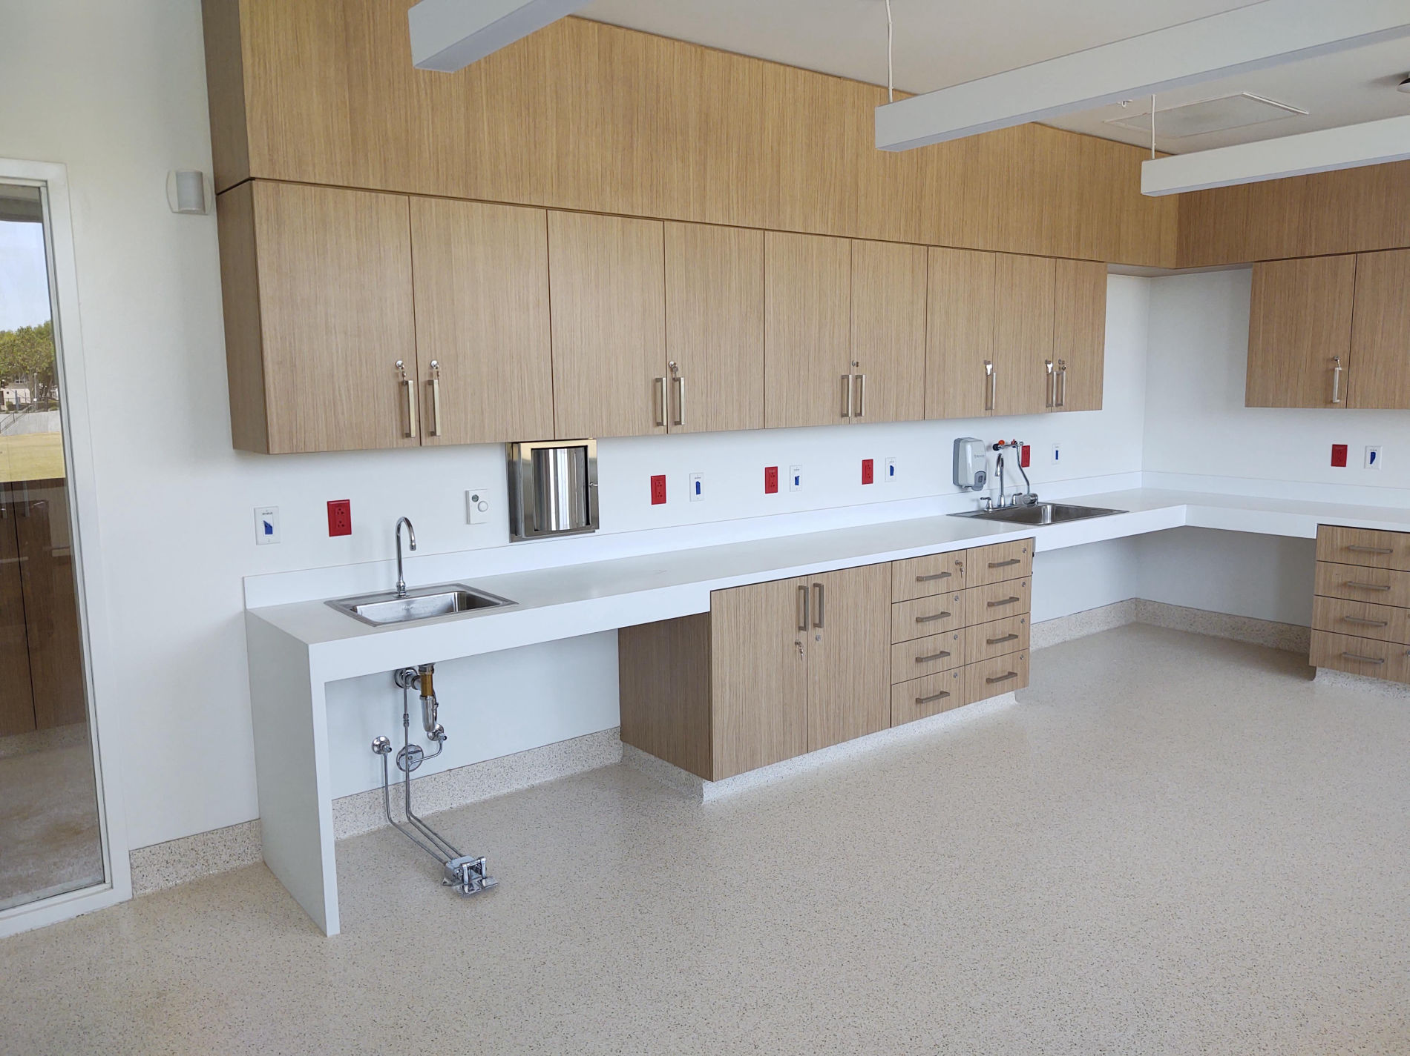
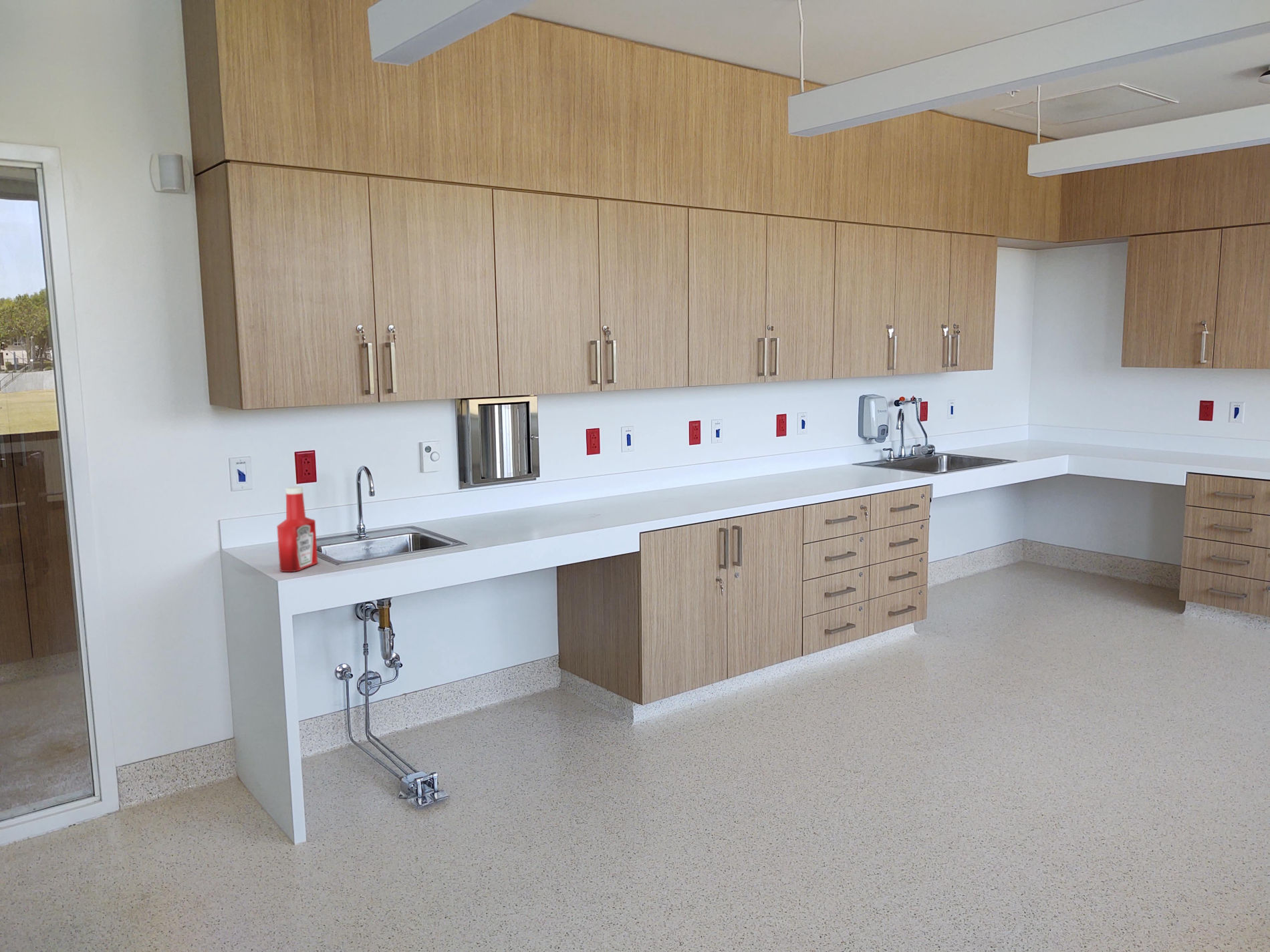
+ soap bottle (296, 527)
